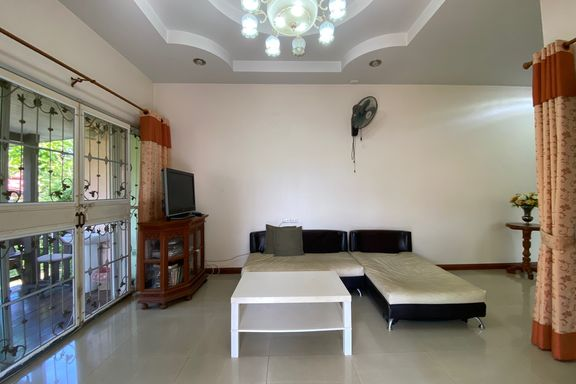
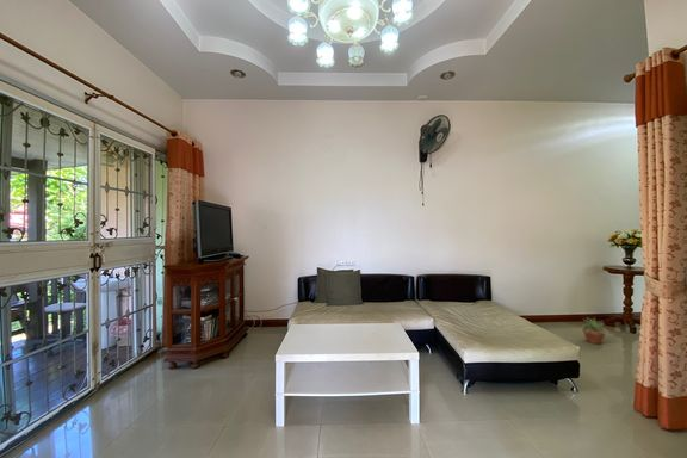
+ potted plant (593, 329)
